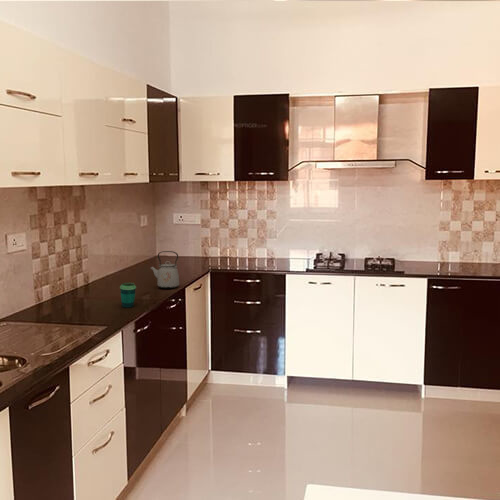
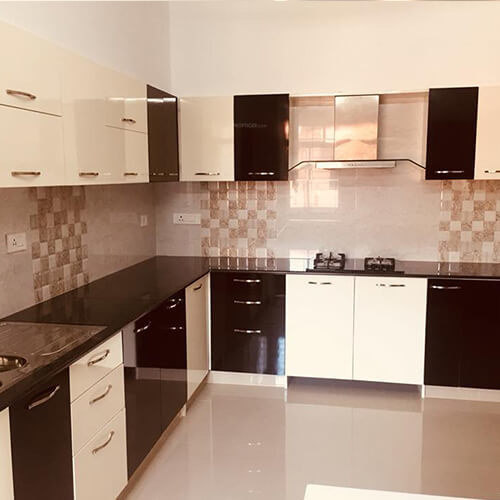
- cup (128, 295)
- kettle (164, 269)
